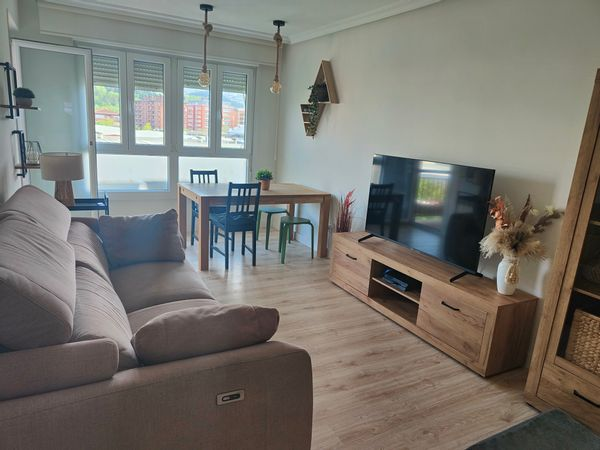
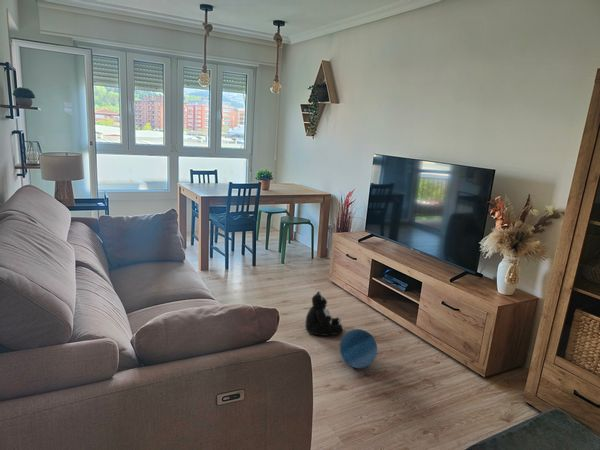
+ ball (358, 348)
+ plush toy (325, 312)
